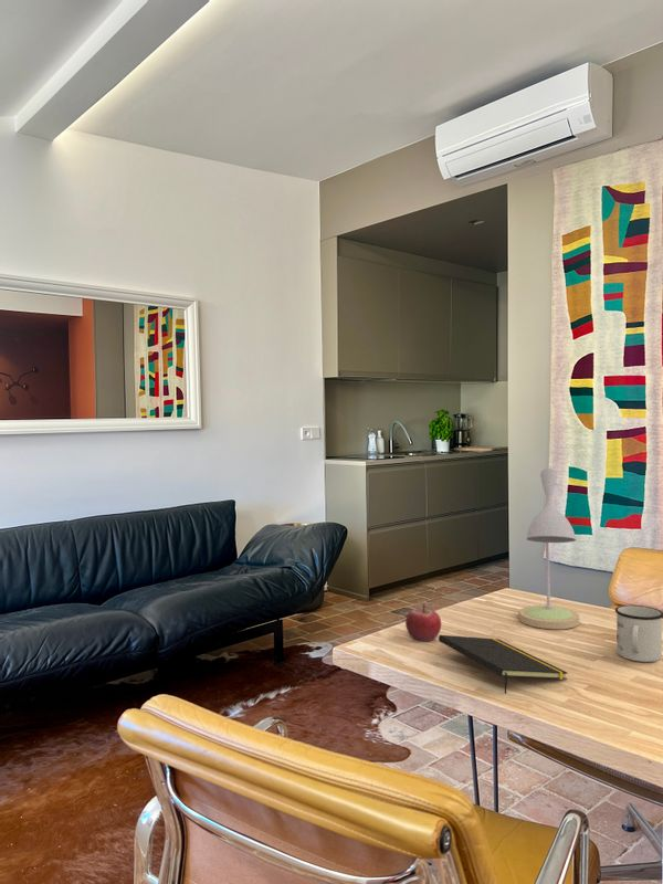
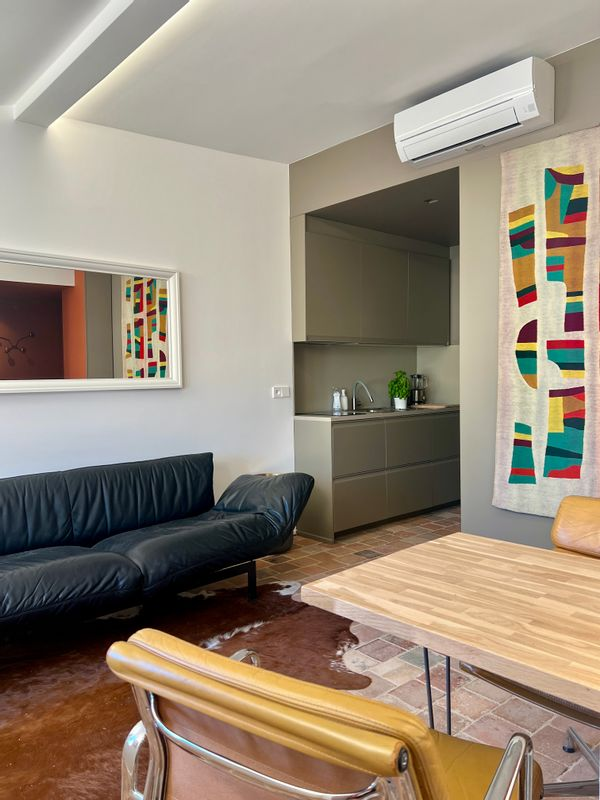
- fruit (423, 620)
- desk lamp (548, 546)
- notepad (499, 655)
- mug (638, 634)
